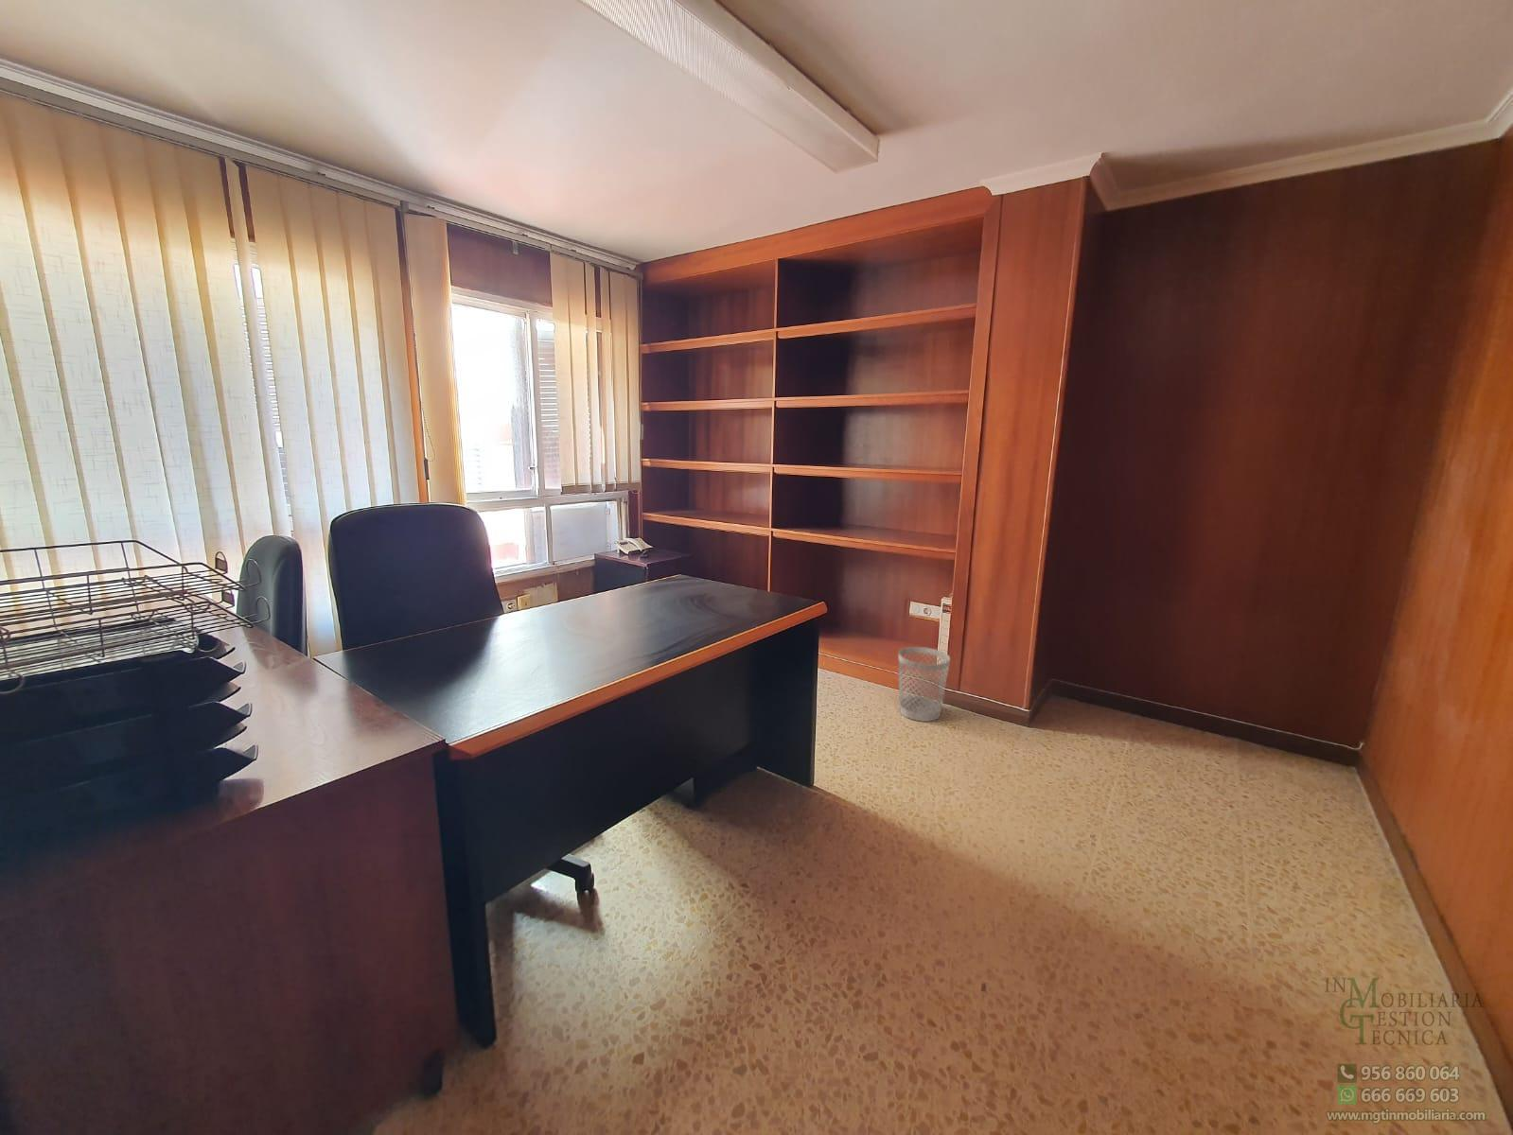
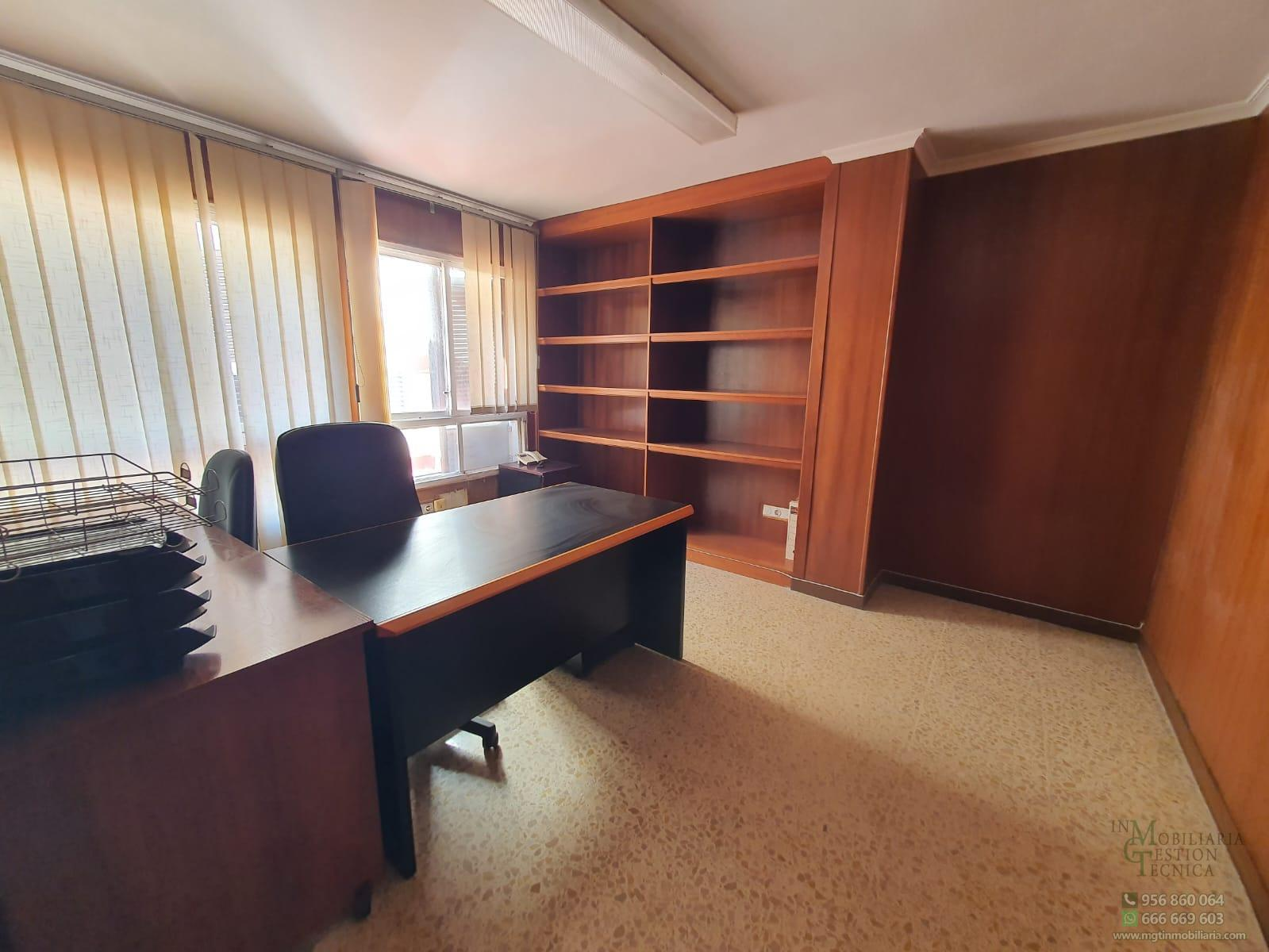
- wastebasket (922, 684)
